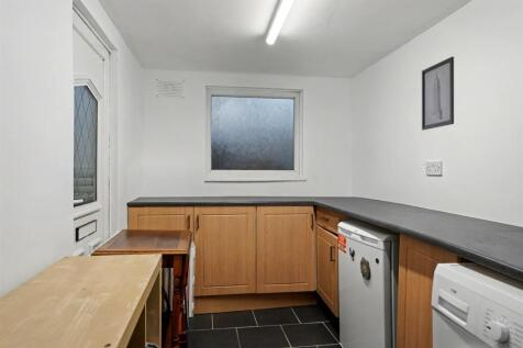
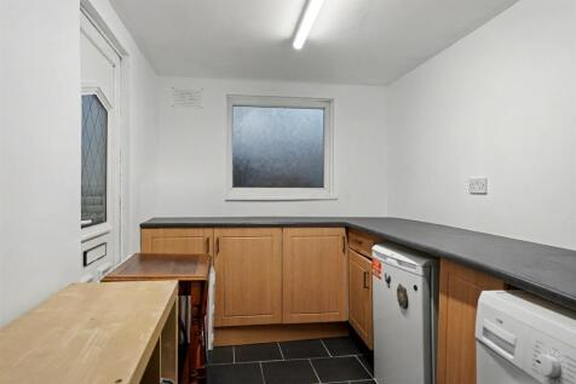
- wall art (436, 96)
